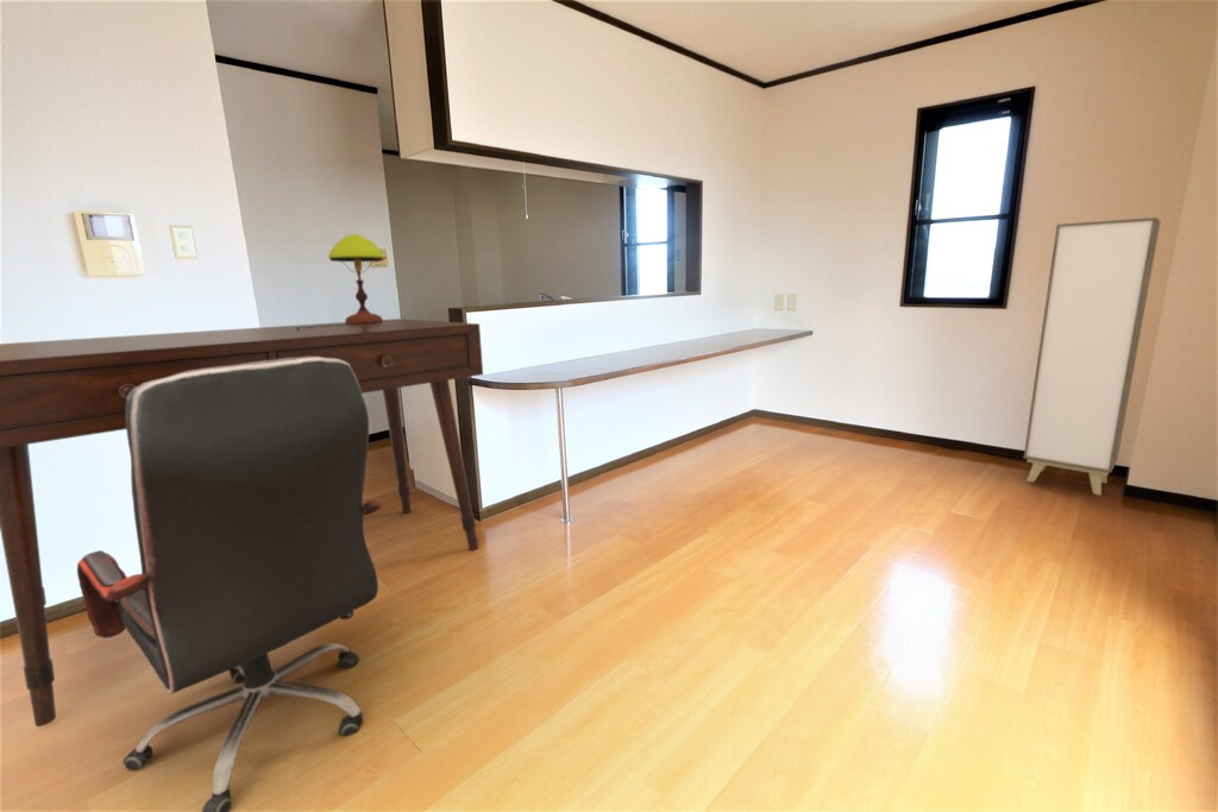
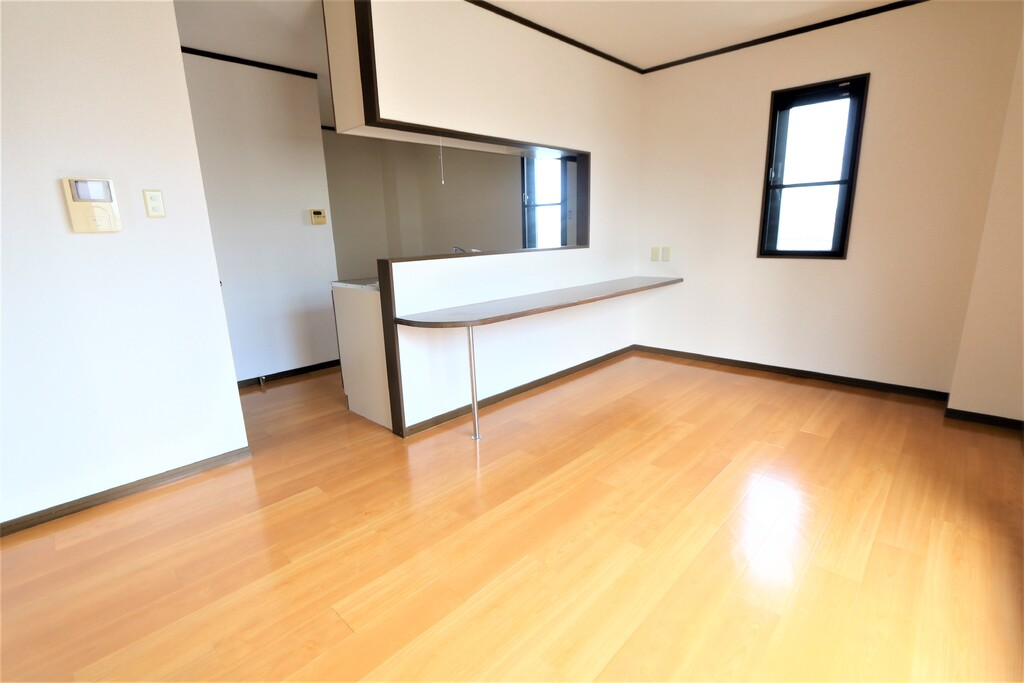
- desk (239, 364)
- office chair (241, 555)
- table lamp (349, 269)
- cabinet (1086, 358)
